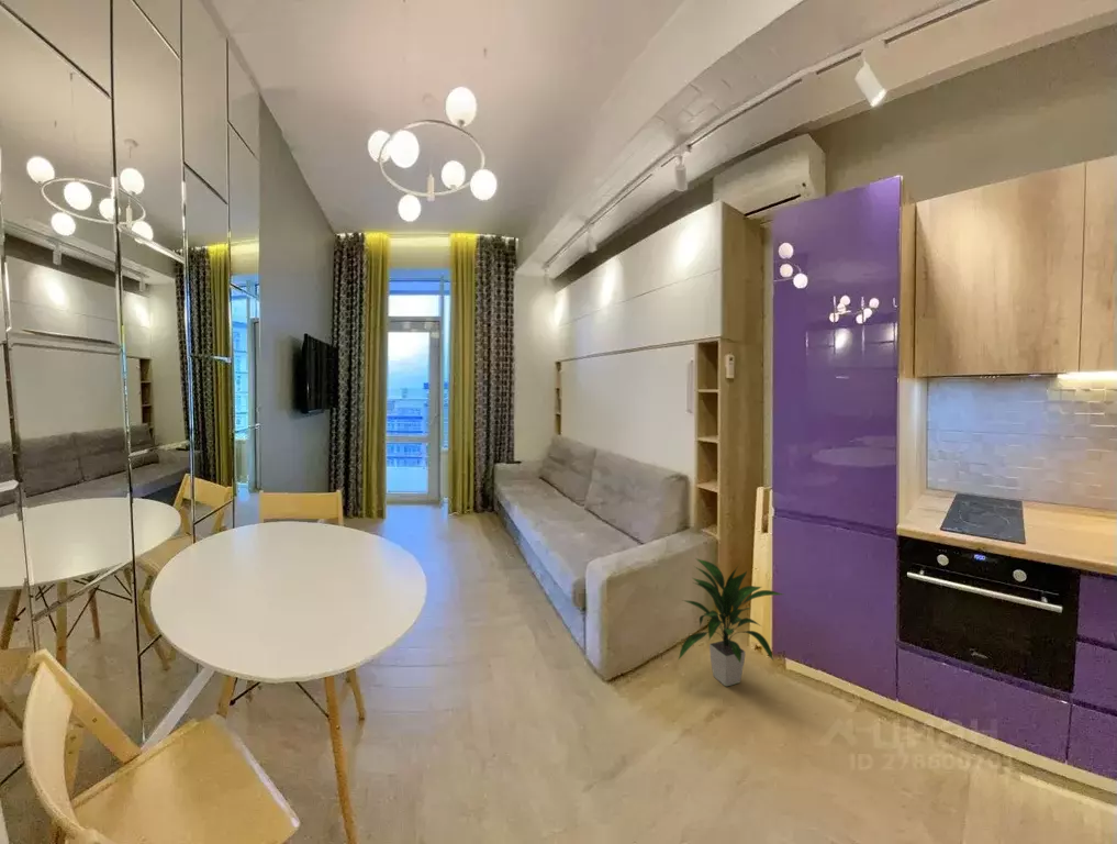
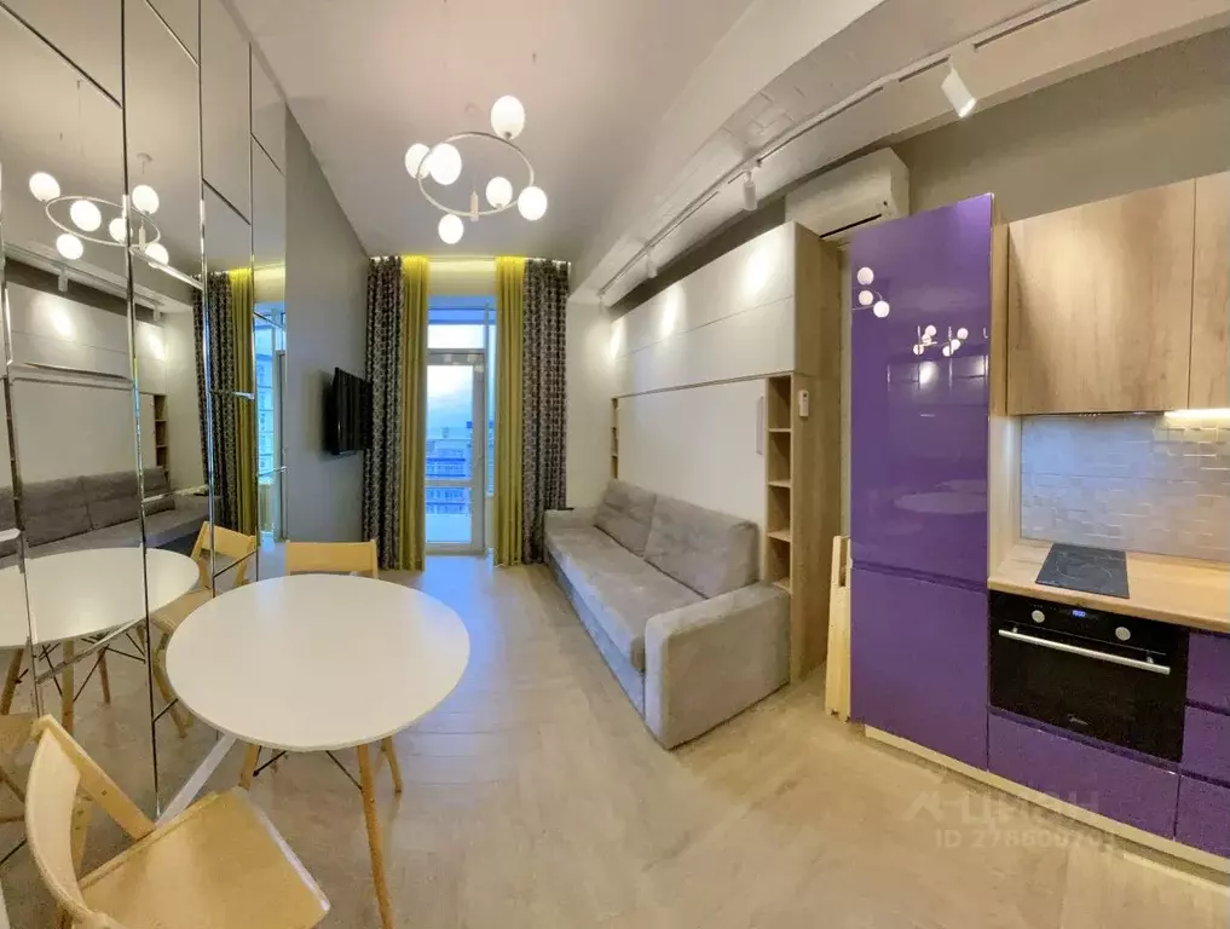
- indoor plant (723, 619)
